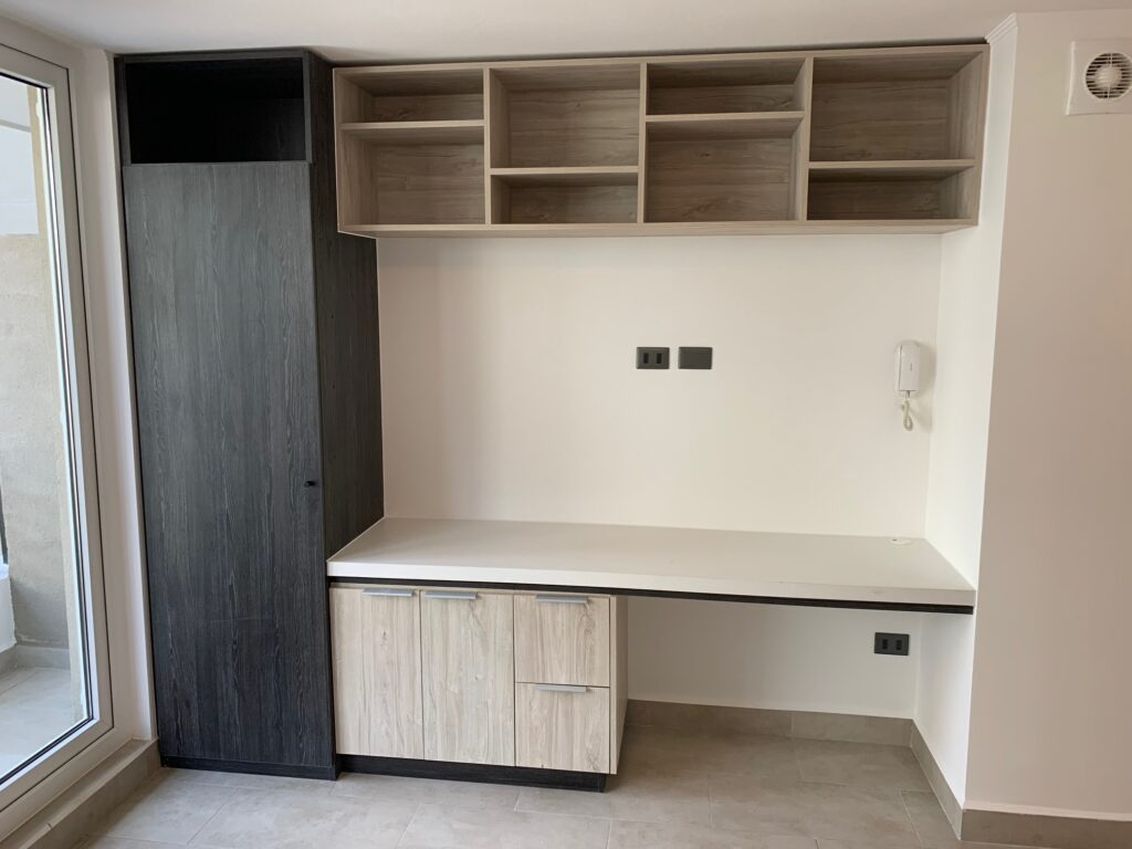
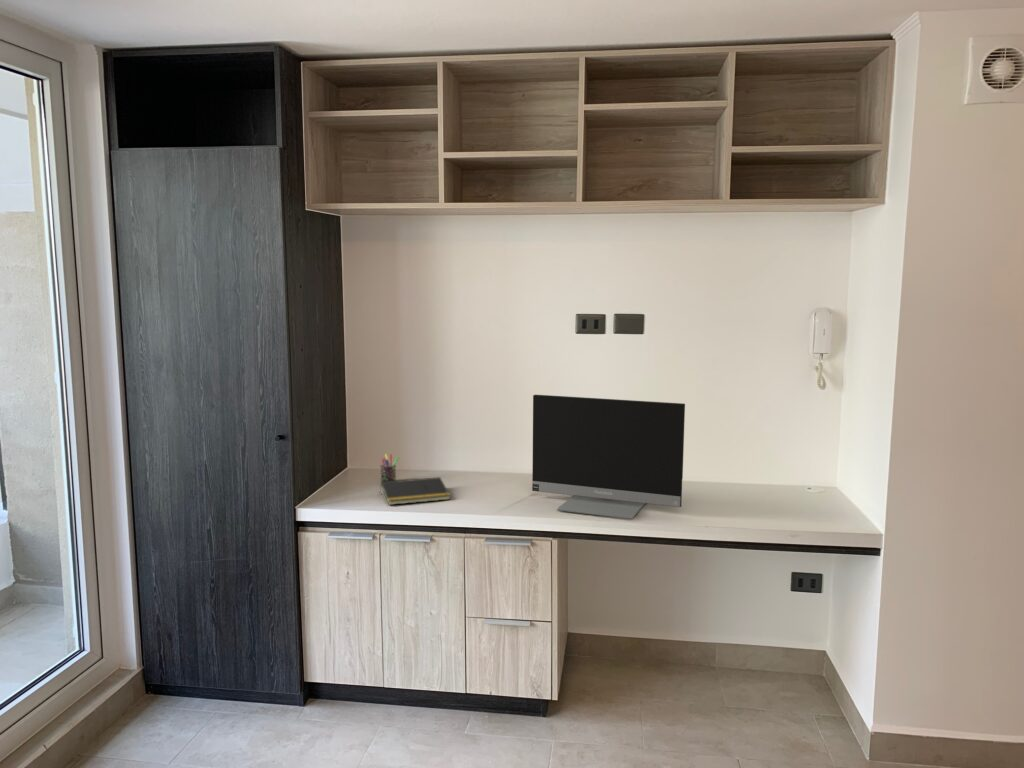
+ pen holder (390, 467)
+ monitor (605, 452)
+ notepad (415, 490)
